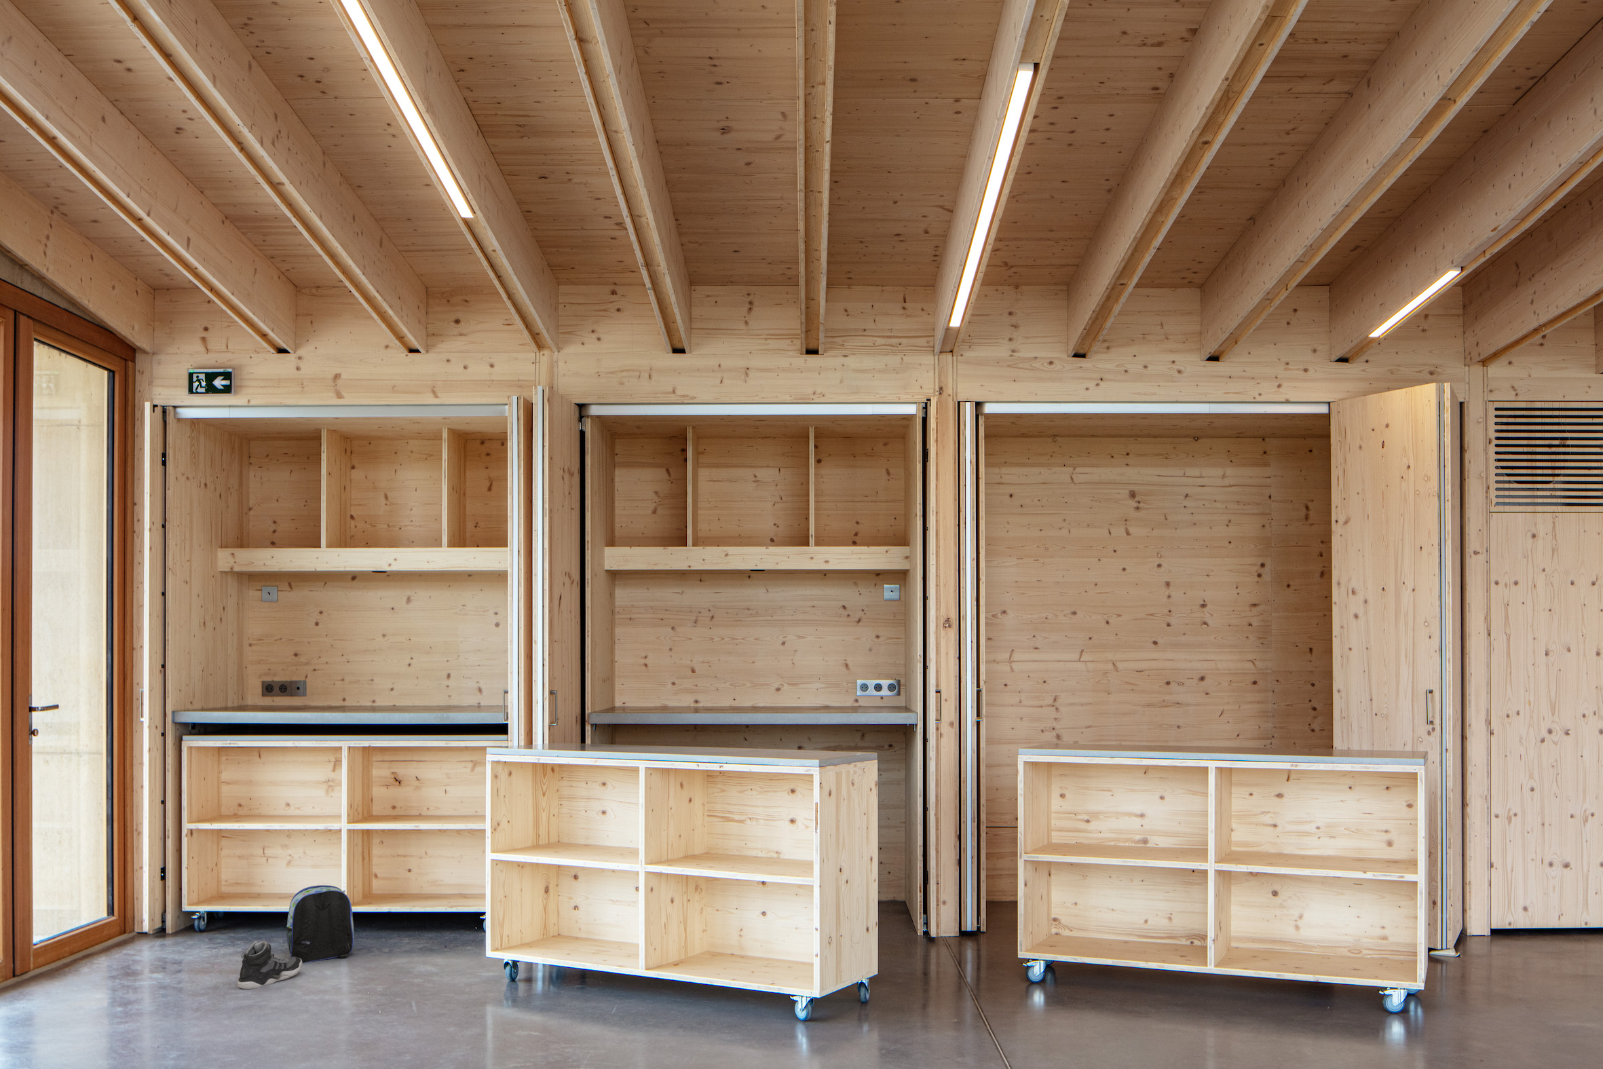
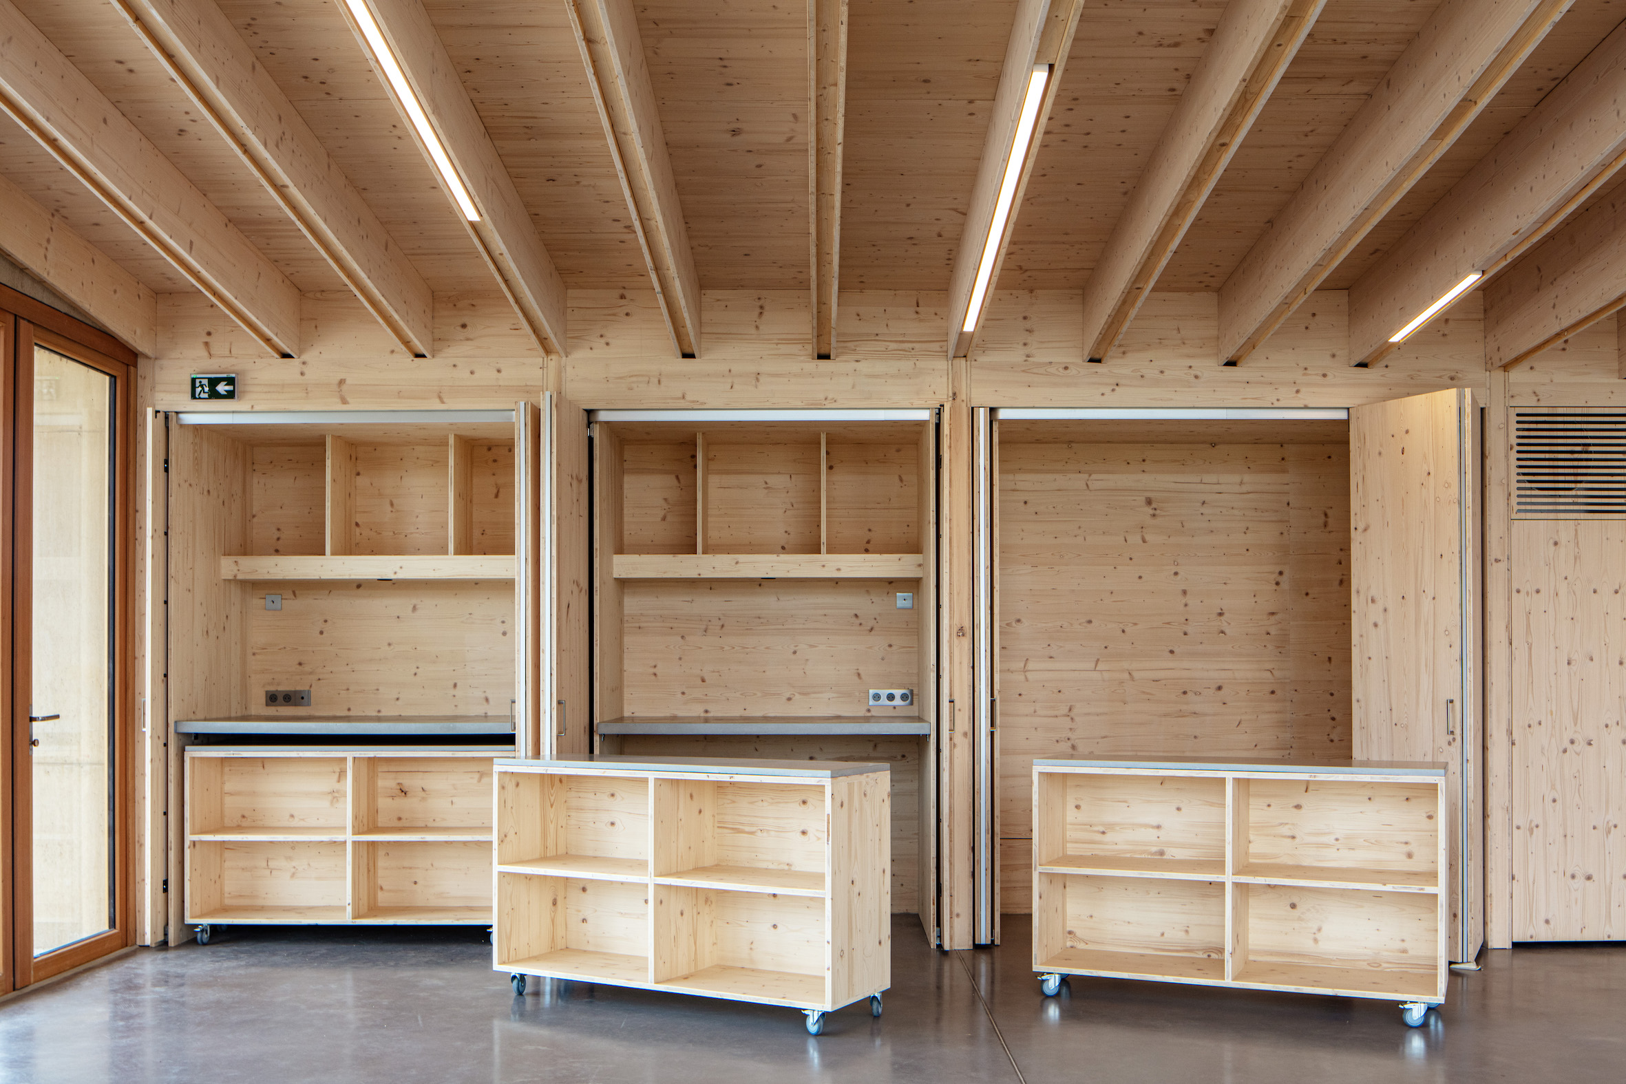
- backpack (318, 921)
- sneaker (272, 959)
